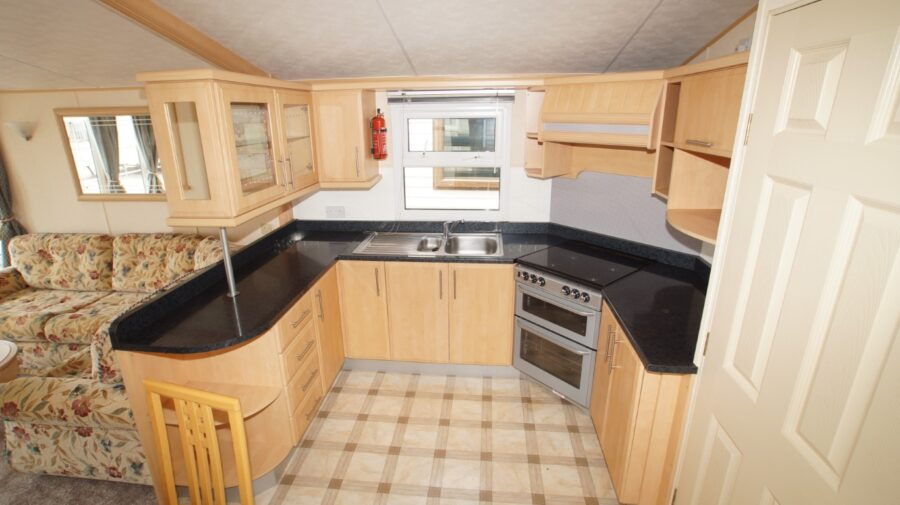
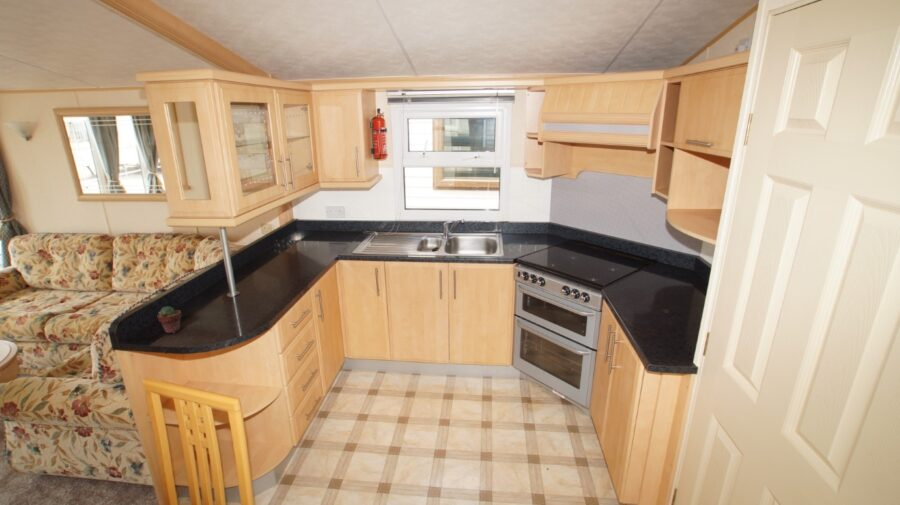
+ potted succulent (170, 318)
